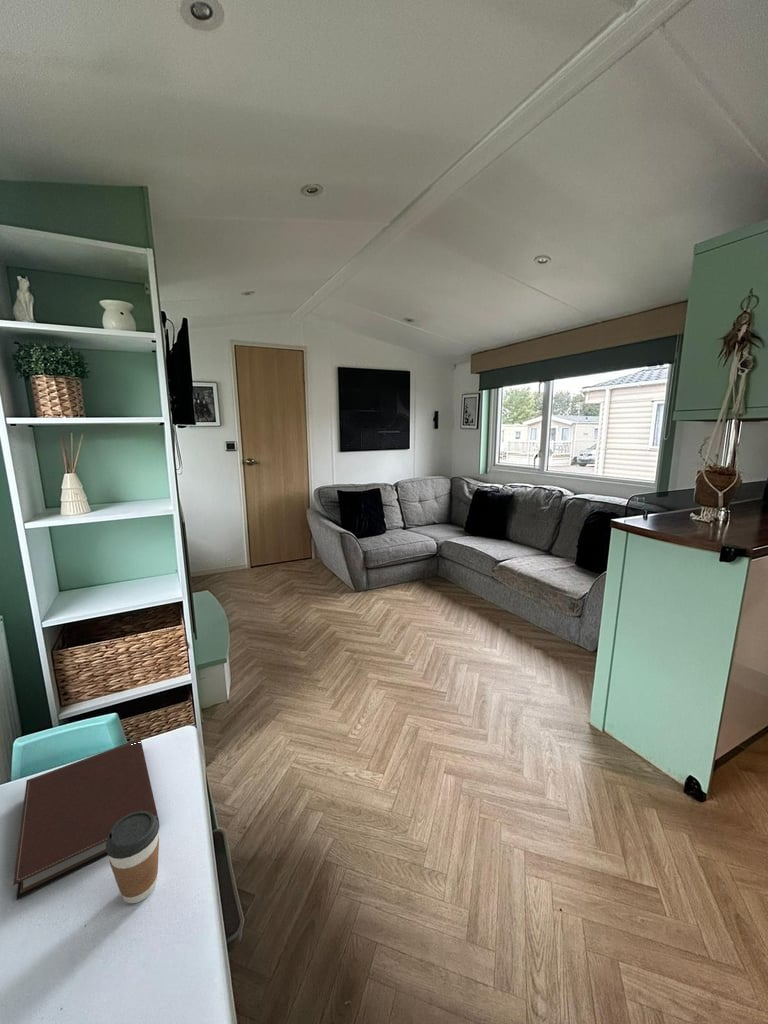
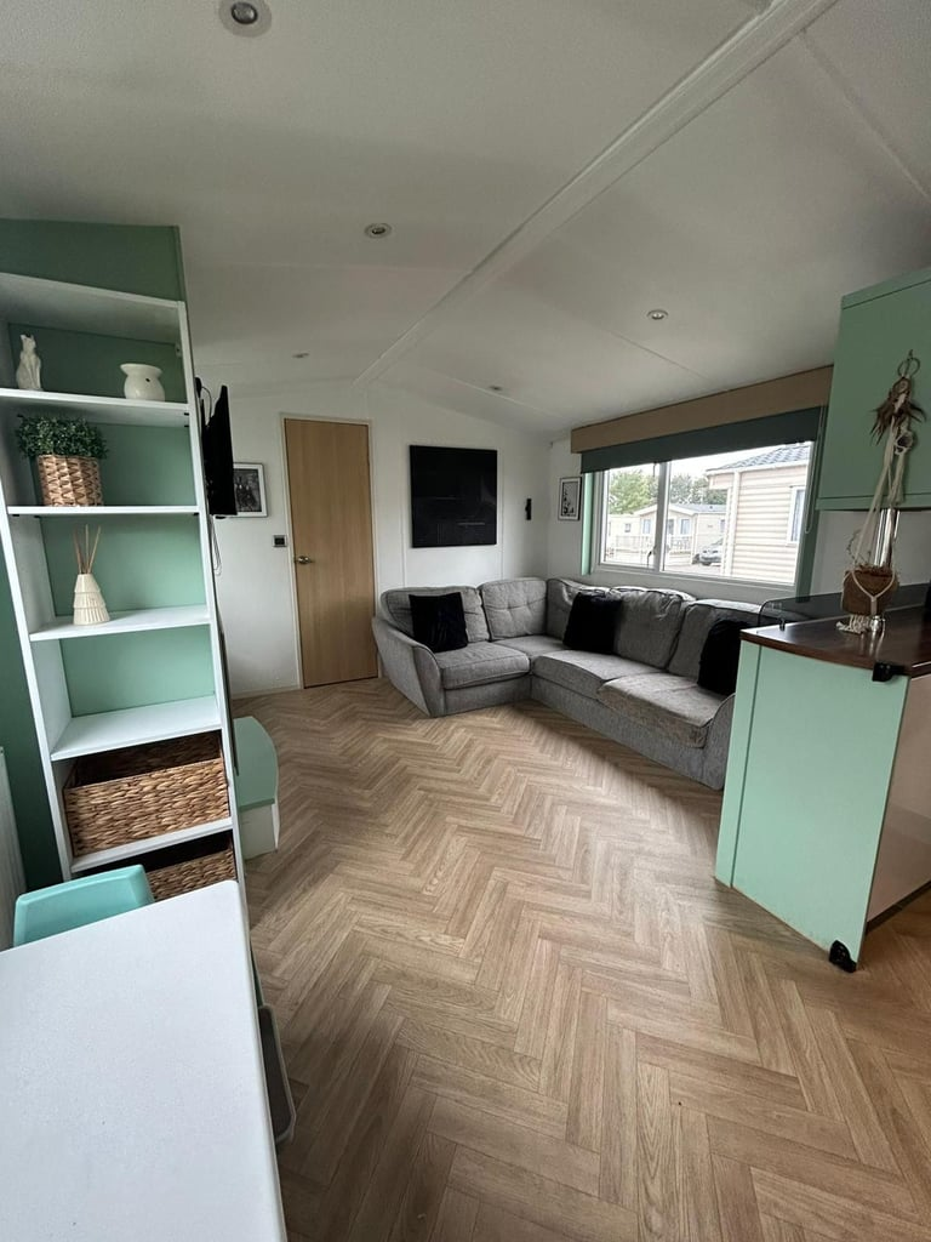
- coffee cup (136, 858)
- notebook (90, 803)
